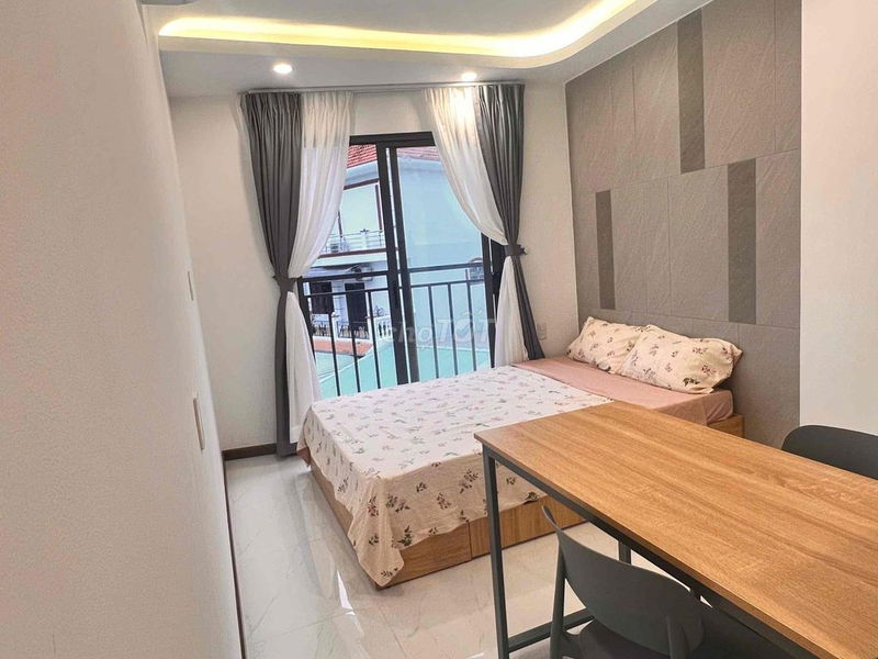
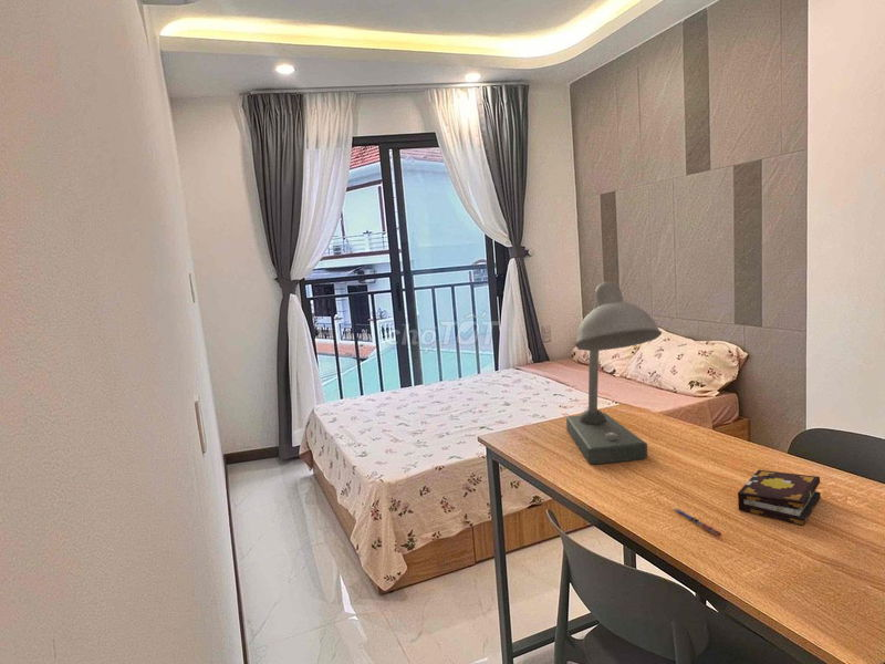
+ desk lamp (597, 366)
+ book (779, 492)
+ pen (696, 520)
